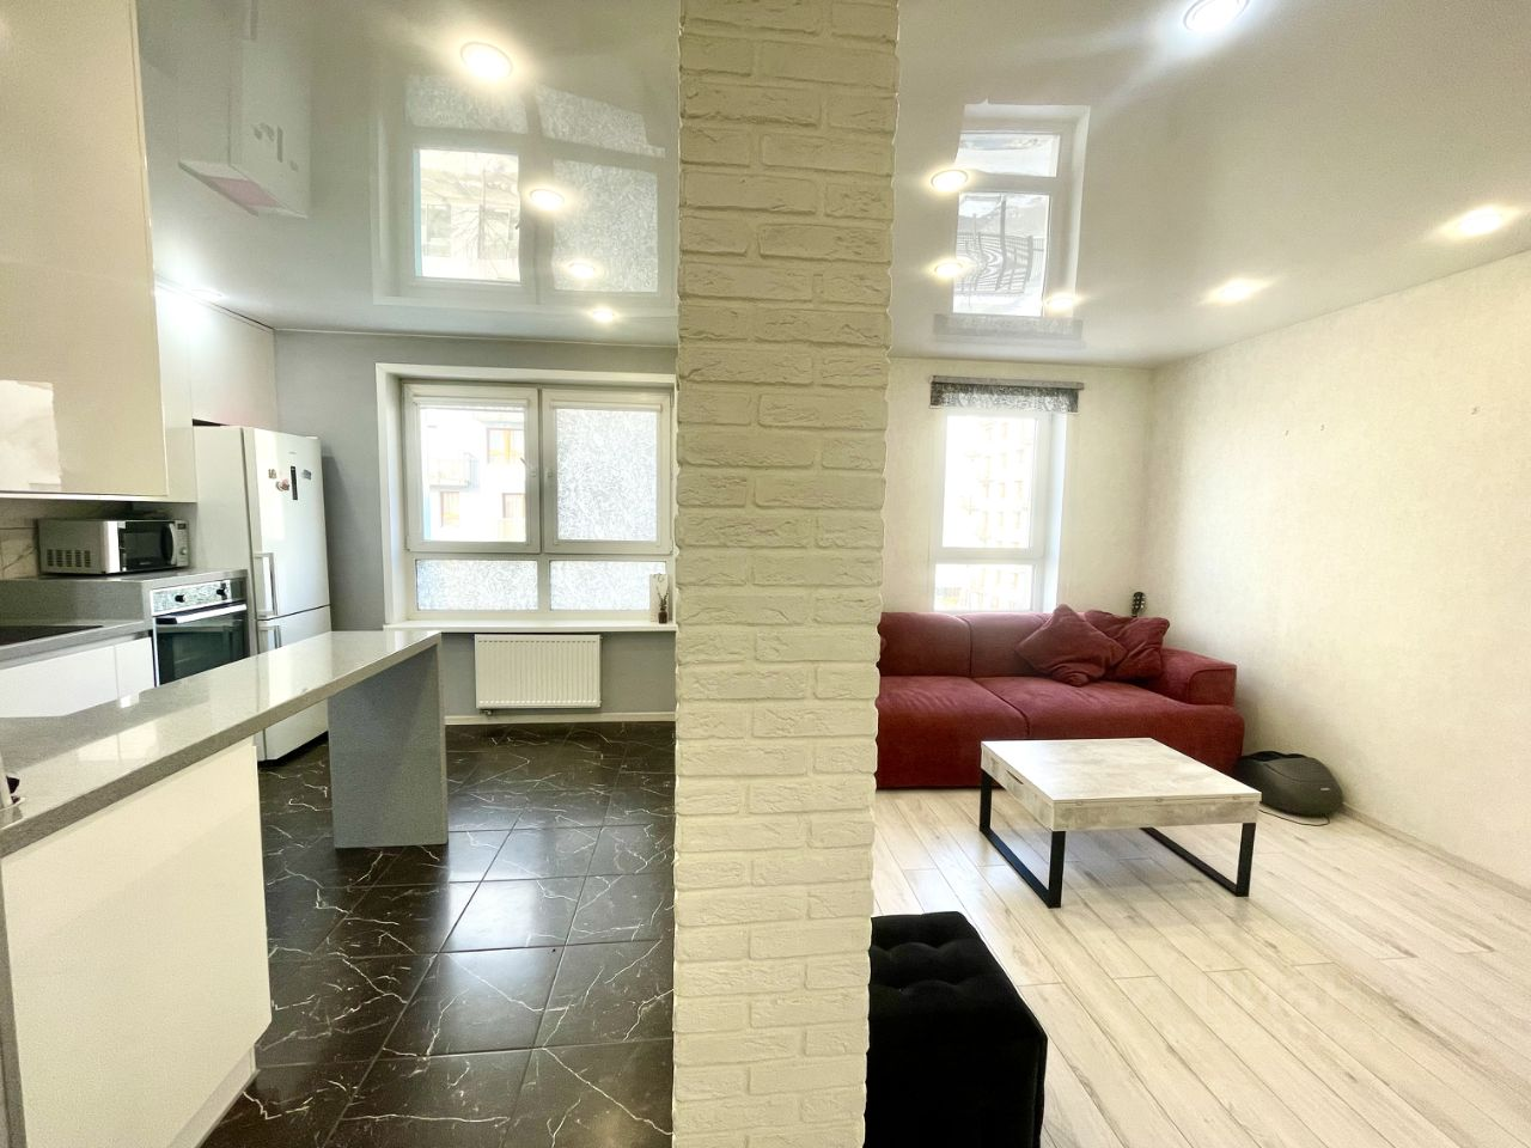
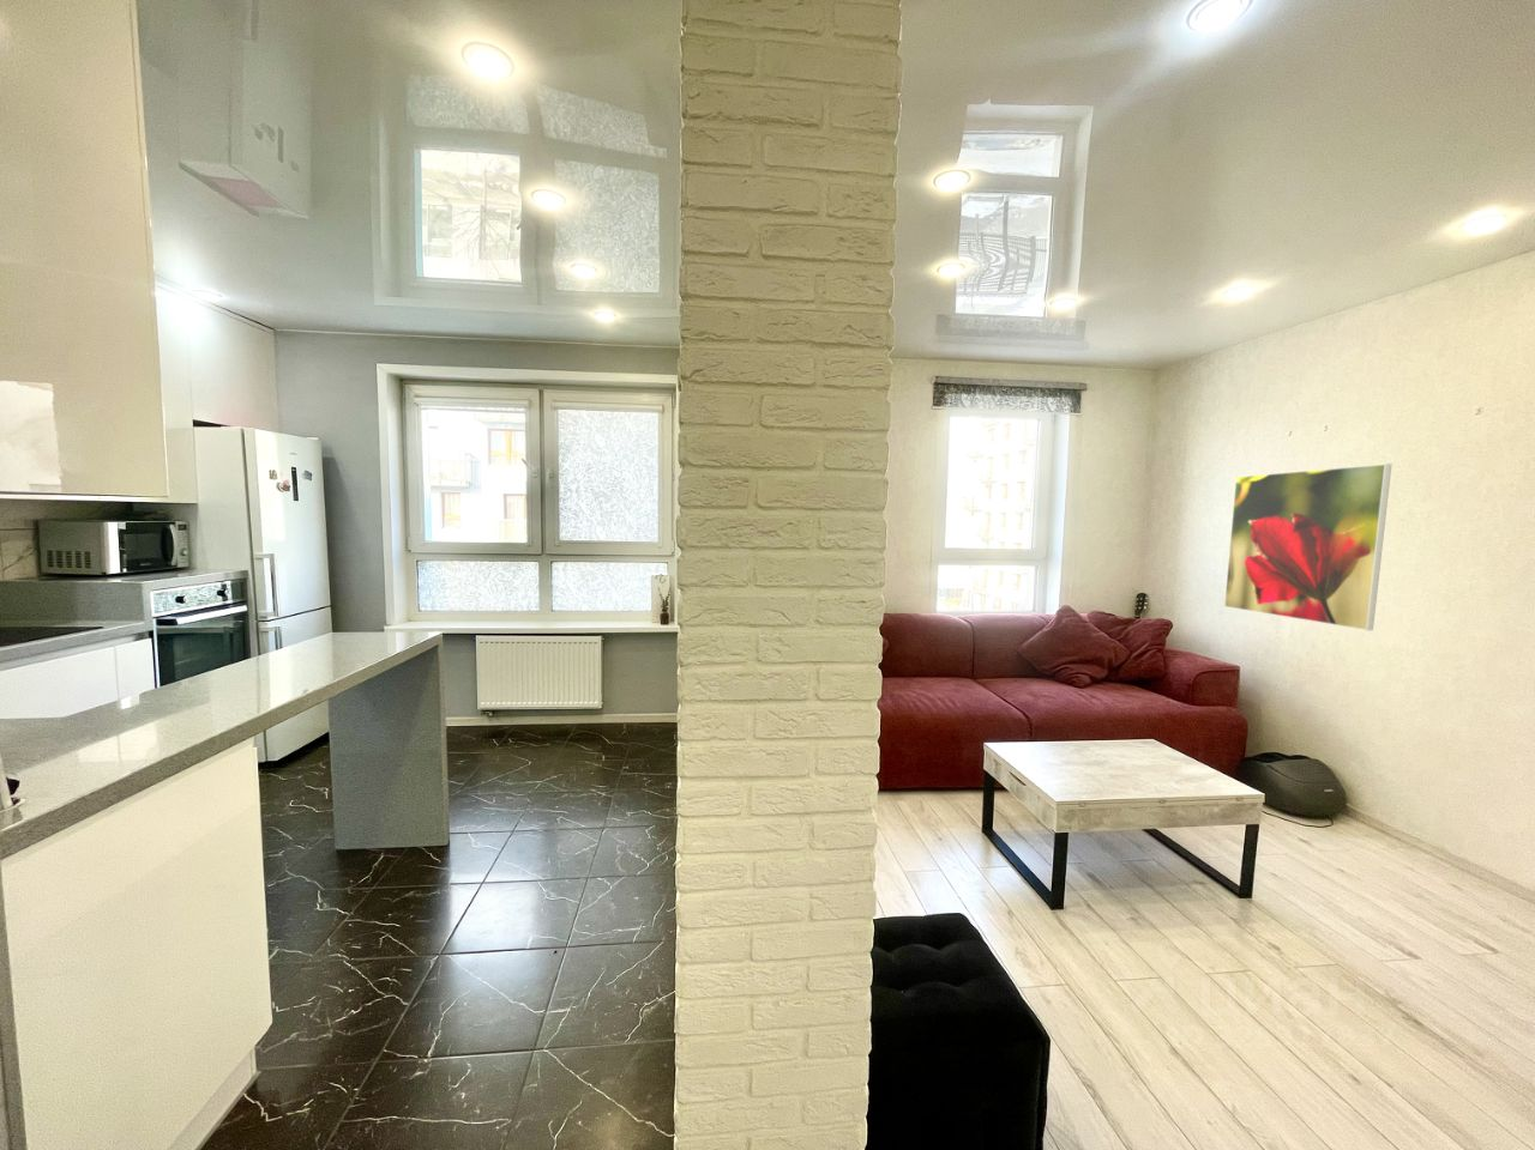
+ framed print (1297, 544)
